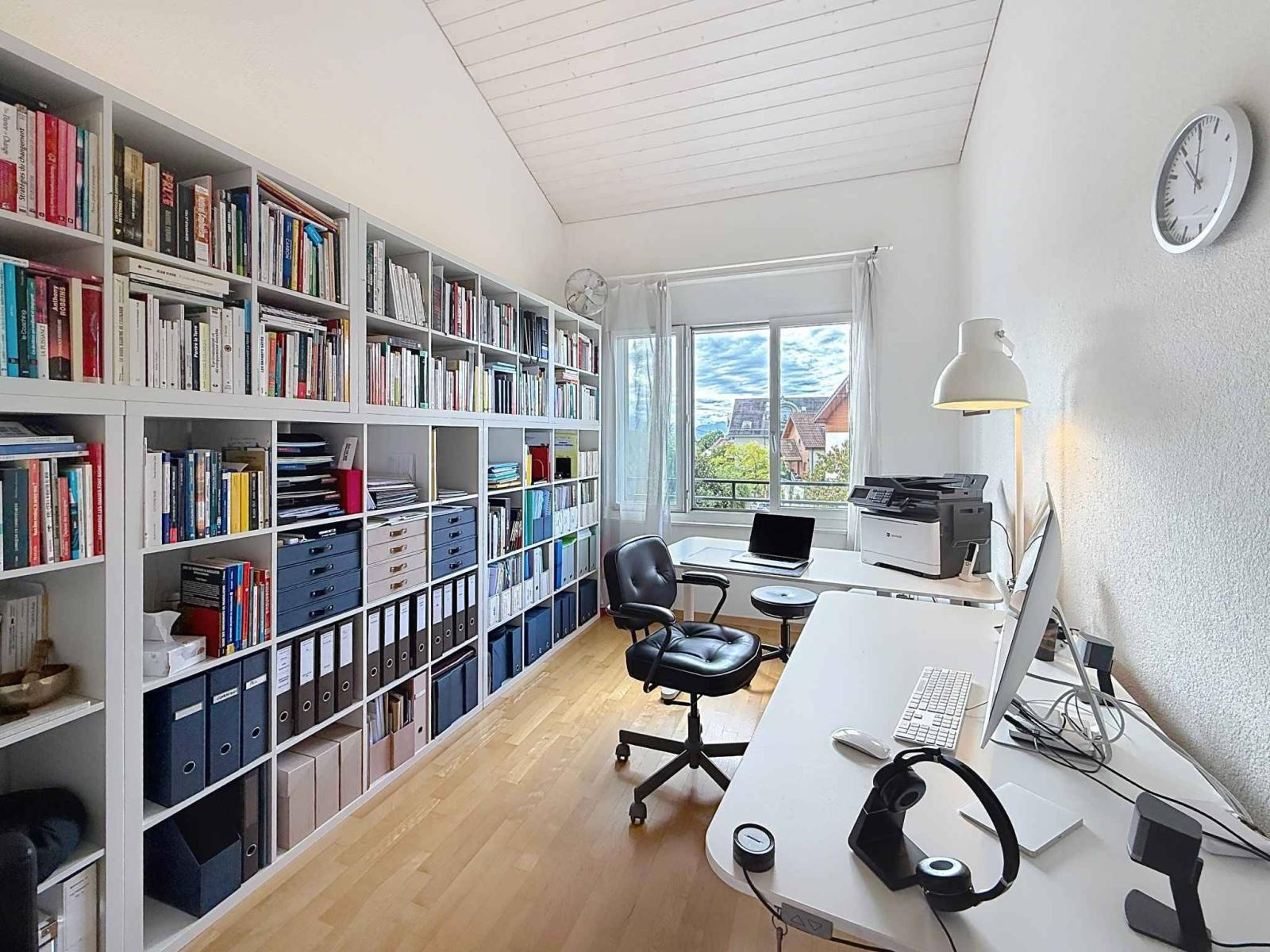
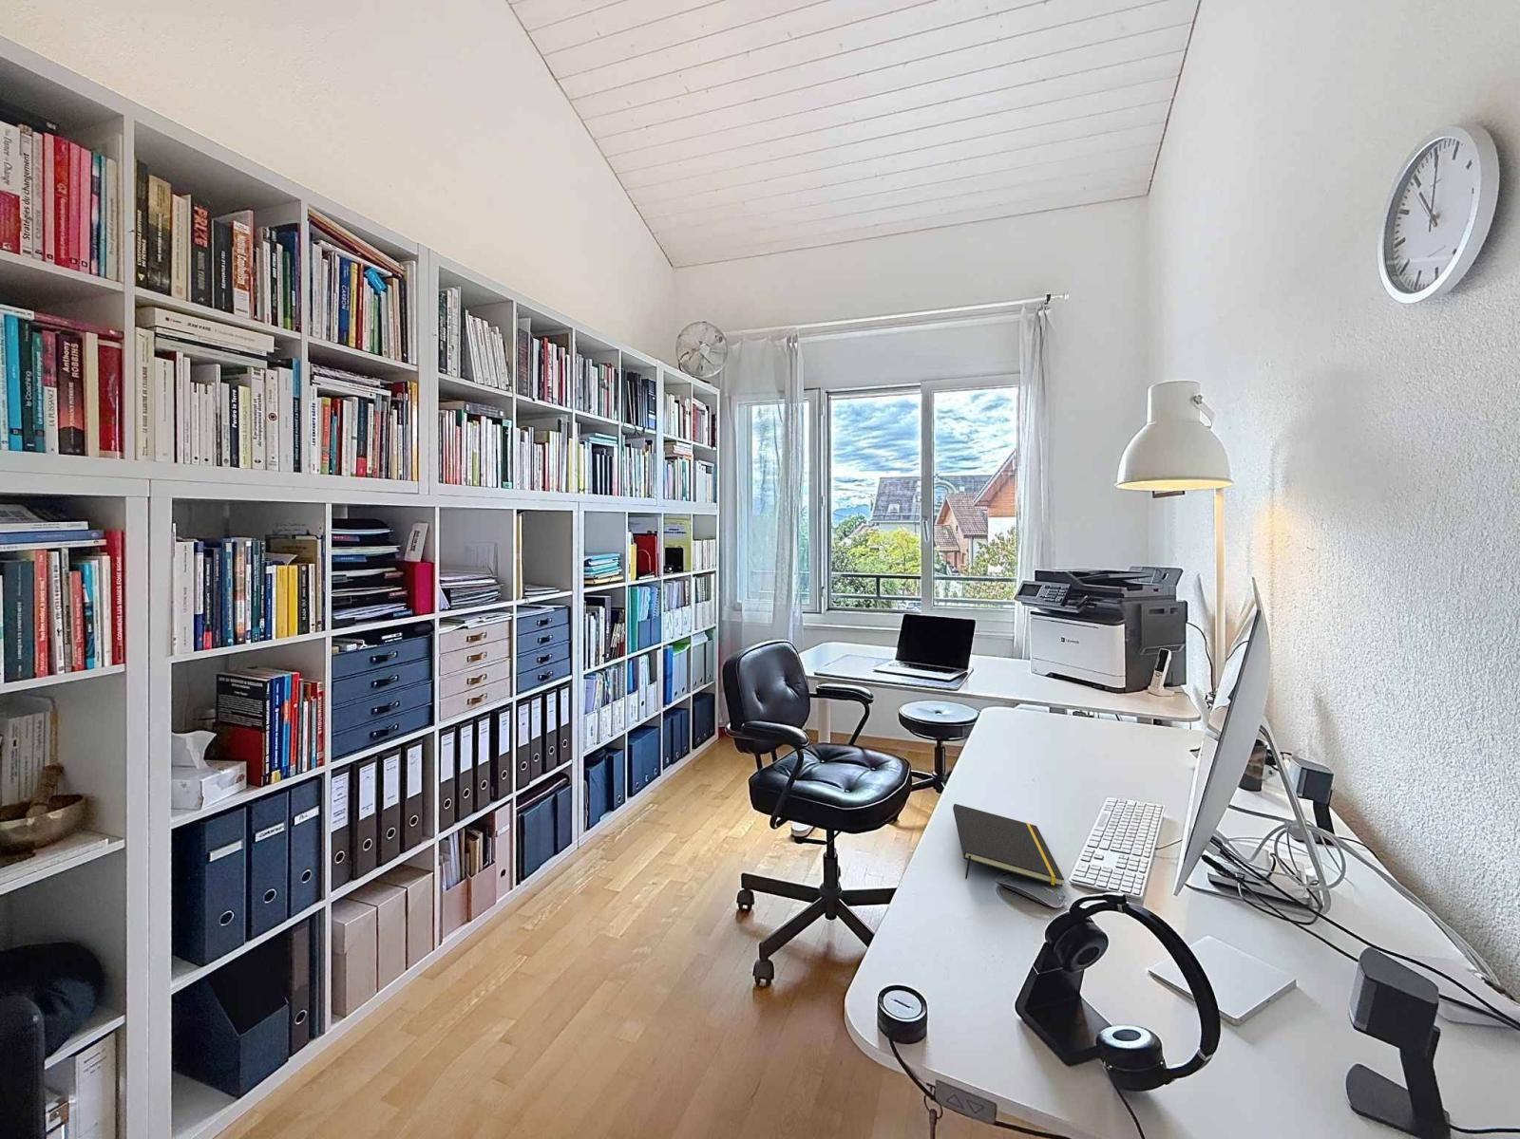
+ notepad (1002, 841)
